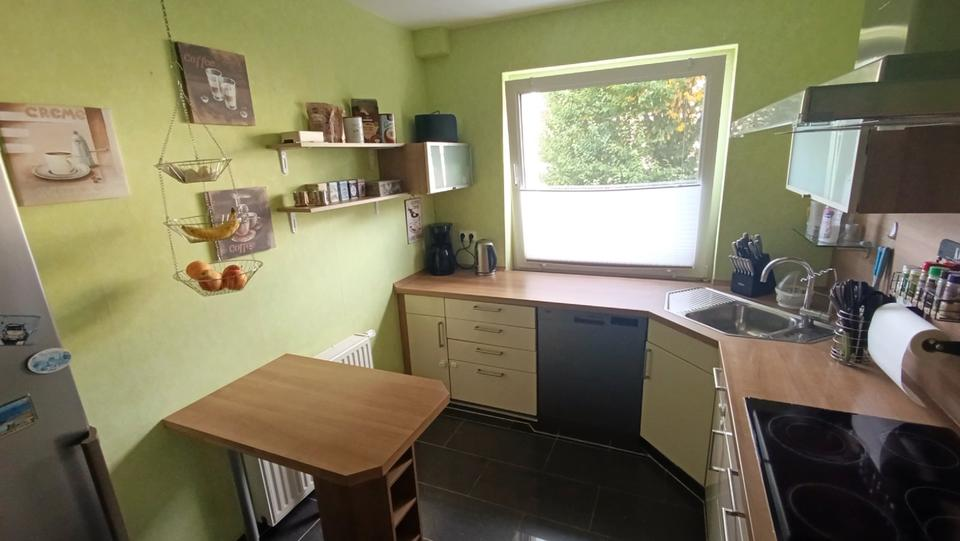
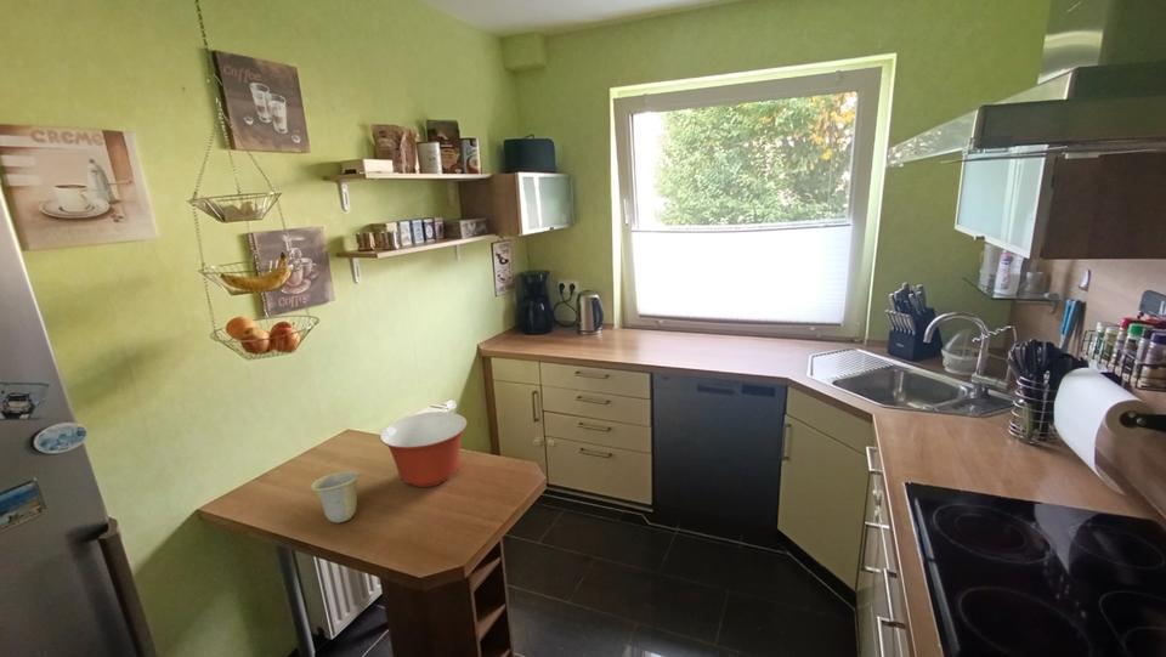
+ cup (338, 497)
+ mixing bowl (426, 452)
